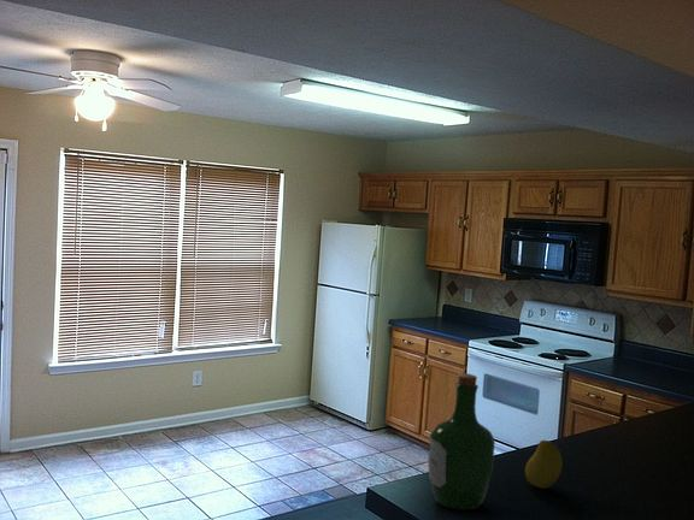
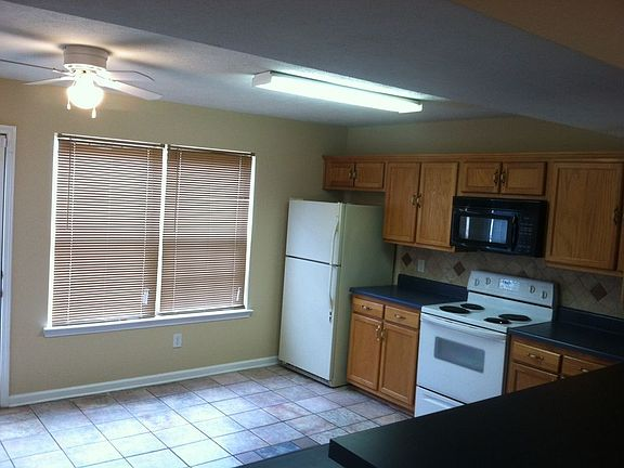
- fruit (543, 463)
- wine bottle (461, 437)
